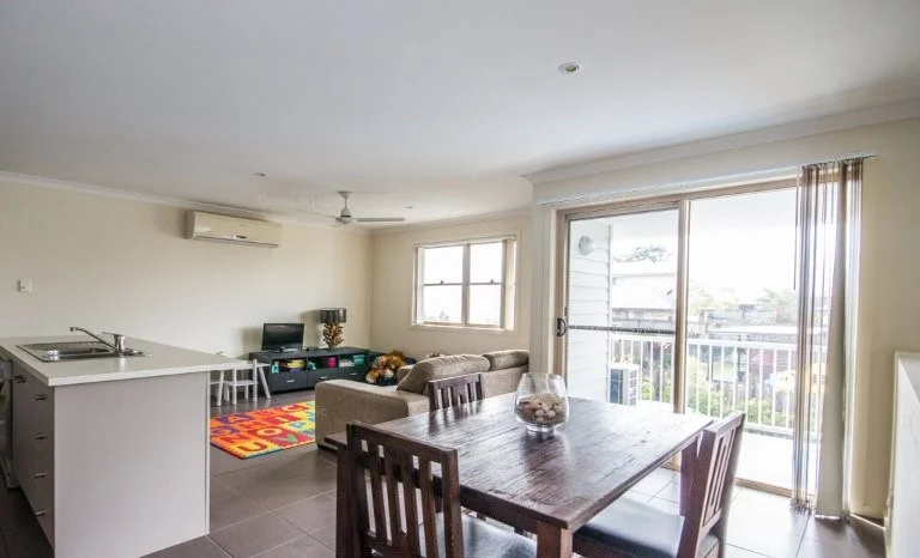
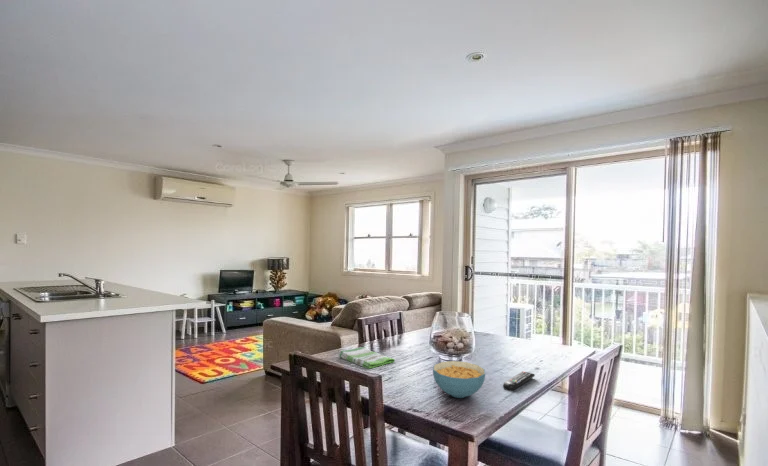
+ dish towel (366, 356)
+ cereal bowl (458, 382)
+ remote control (519, 380)
